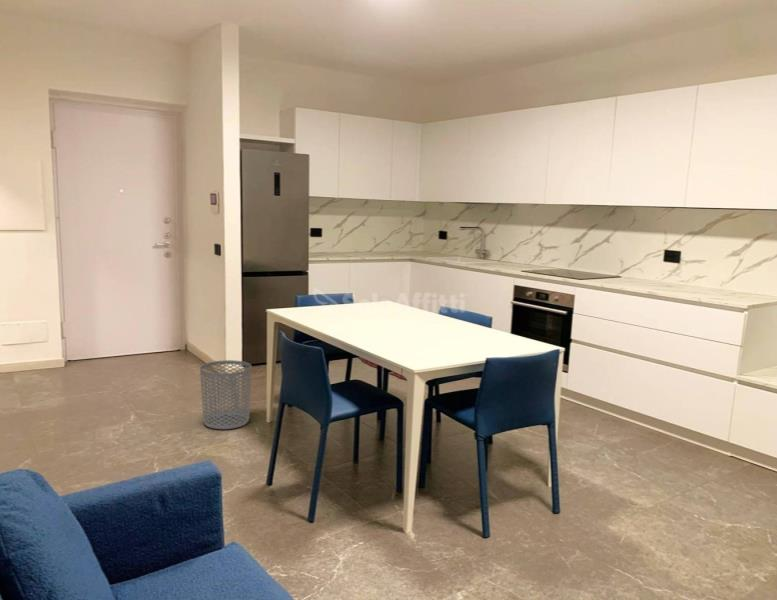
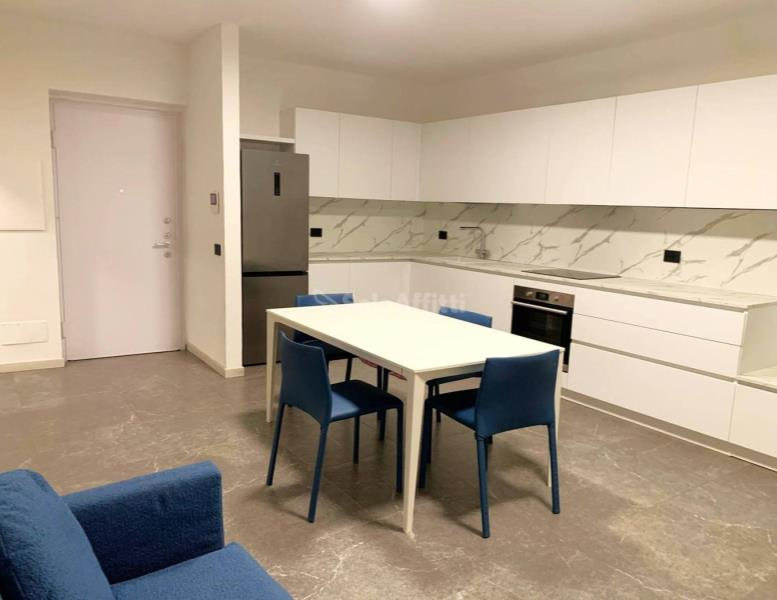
- waste bin (226, 394)
